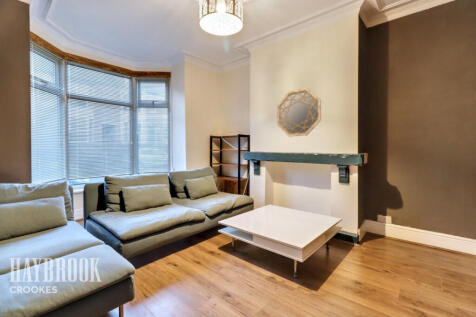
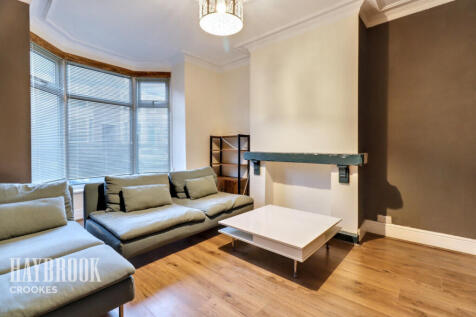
- home mirror (297, 113)
